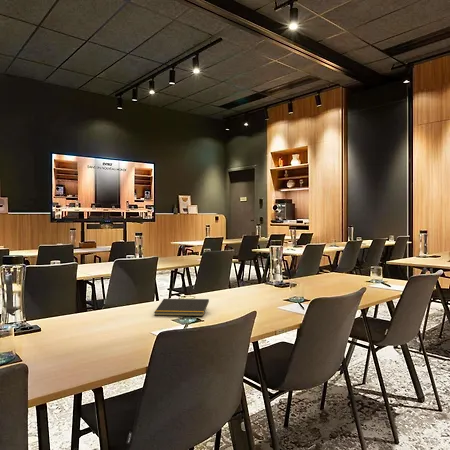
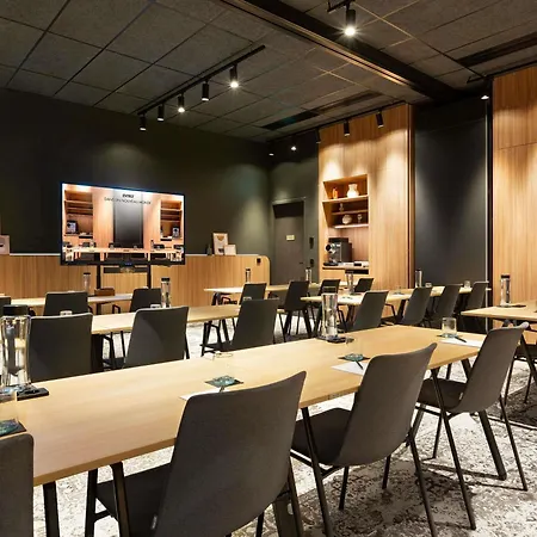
- notepad (182, 307)
